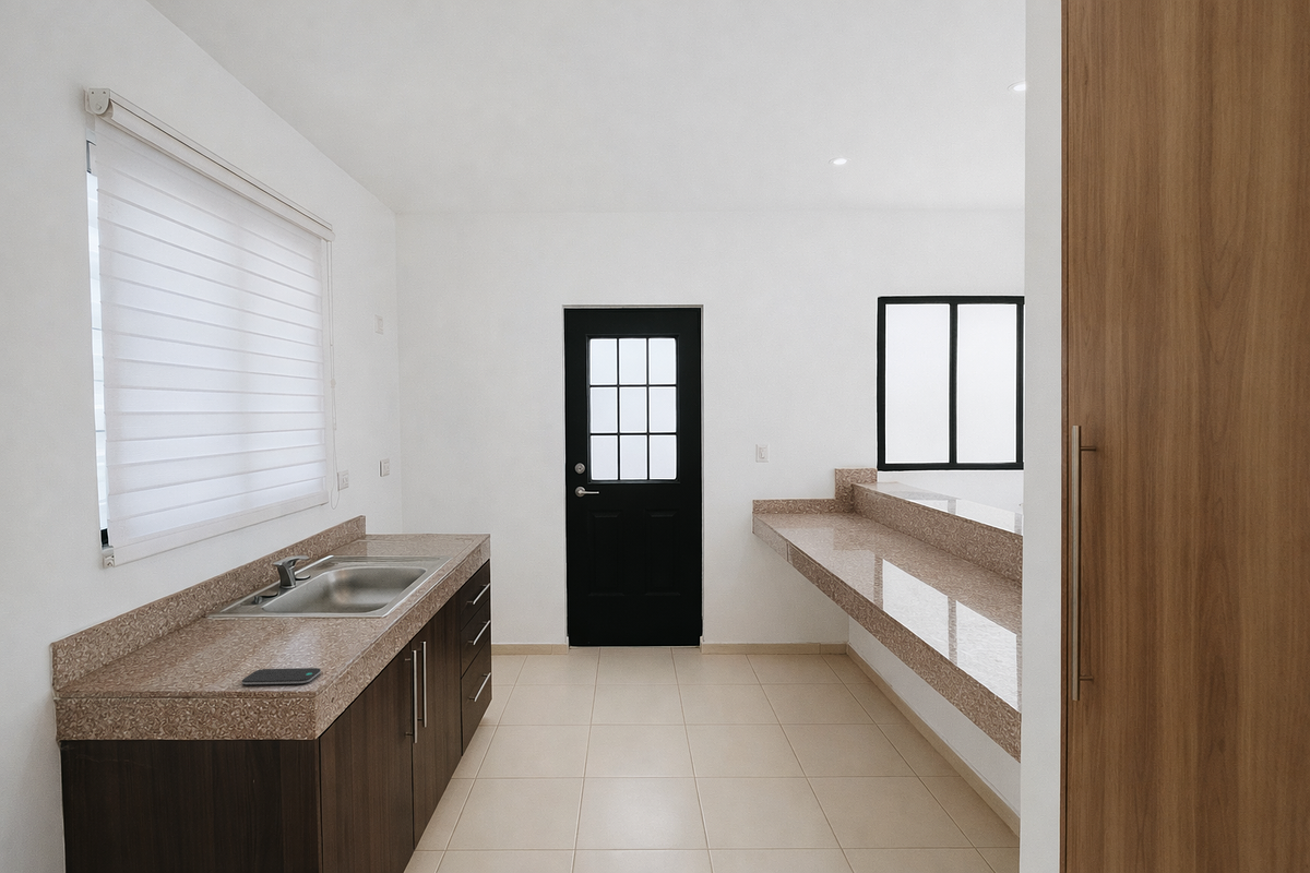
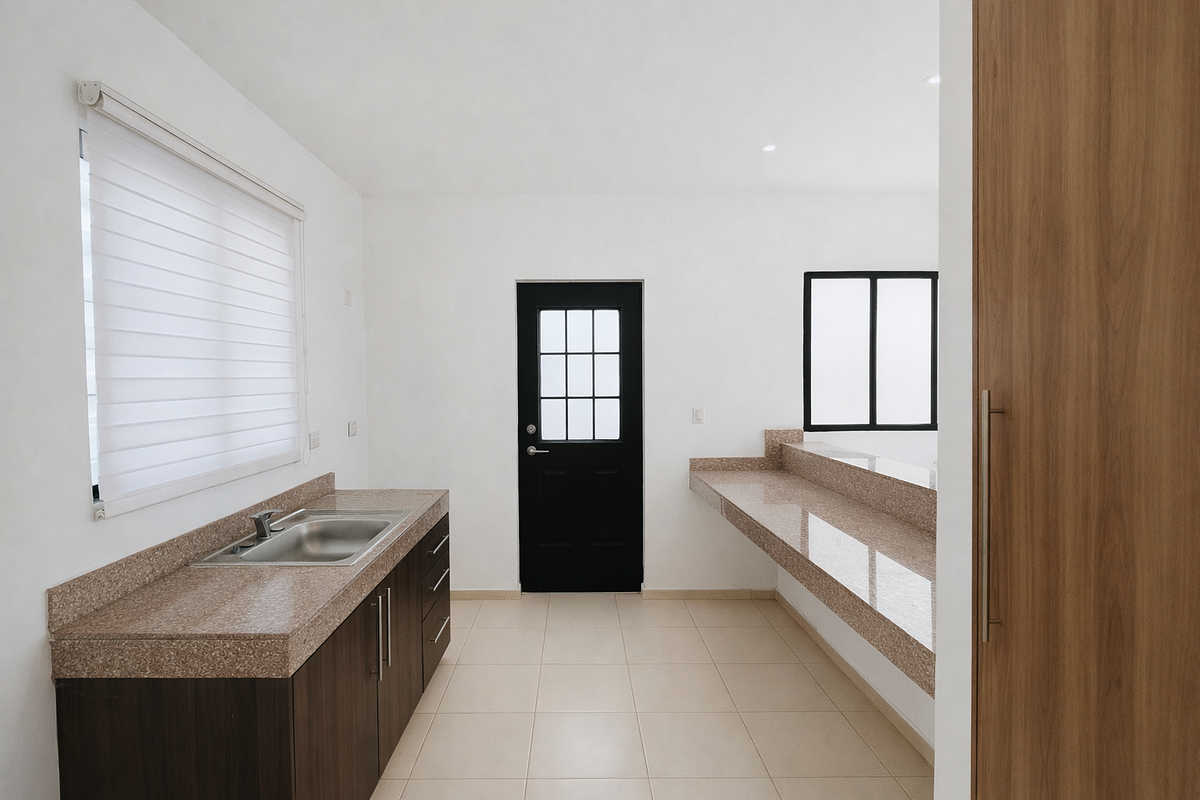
- smartphone (282, 675)
